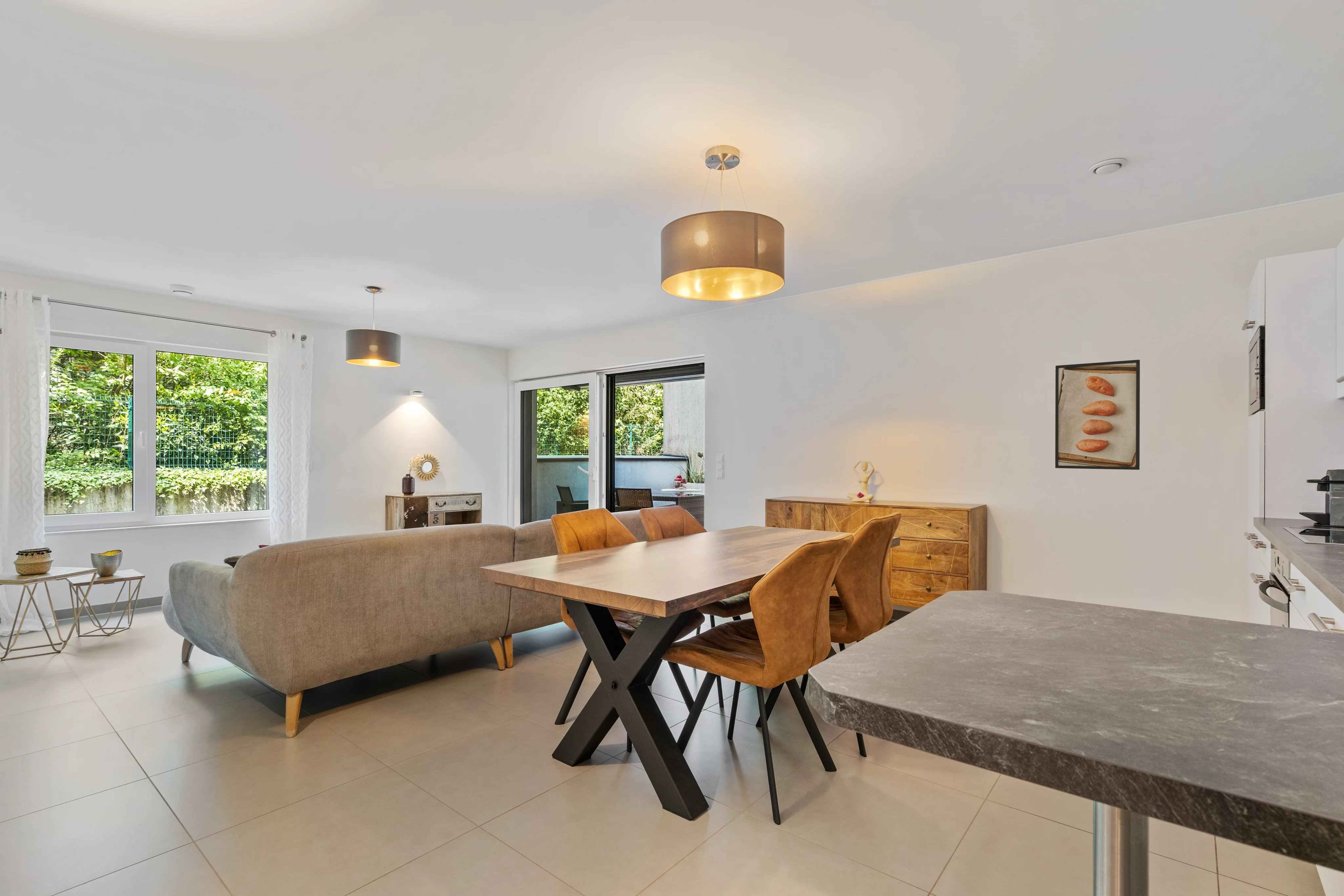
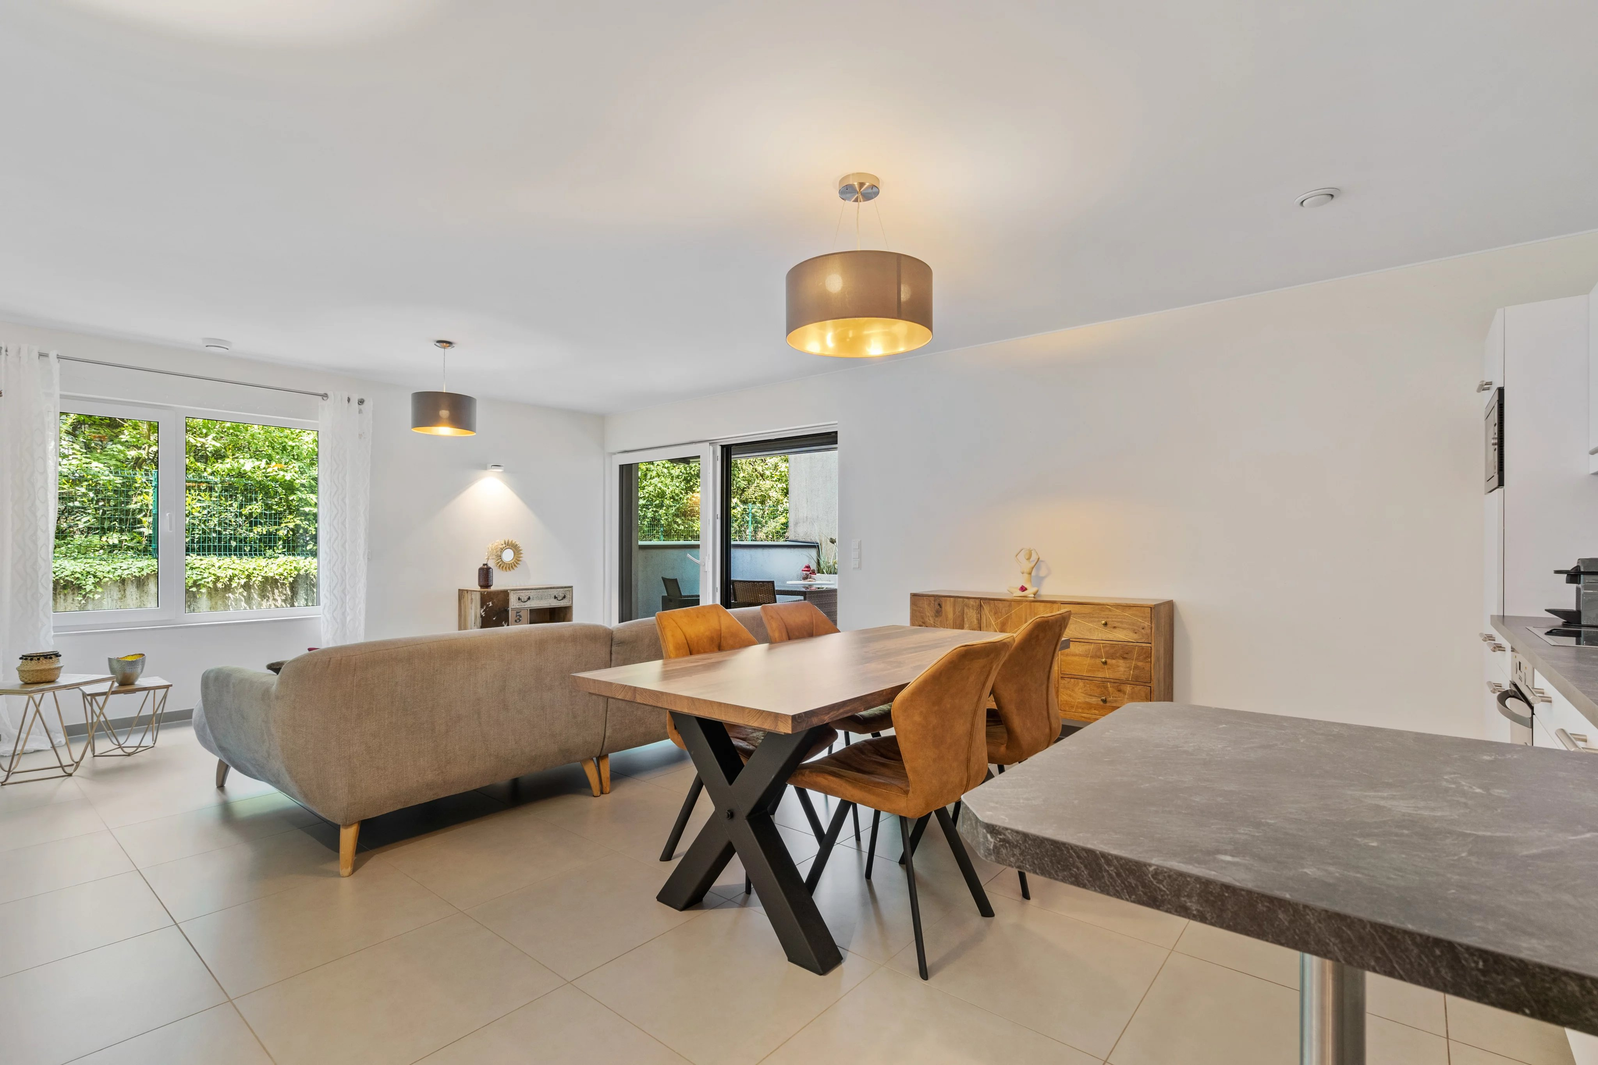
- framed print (1096, 416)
